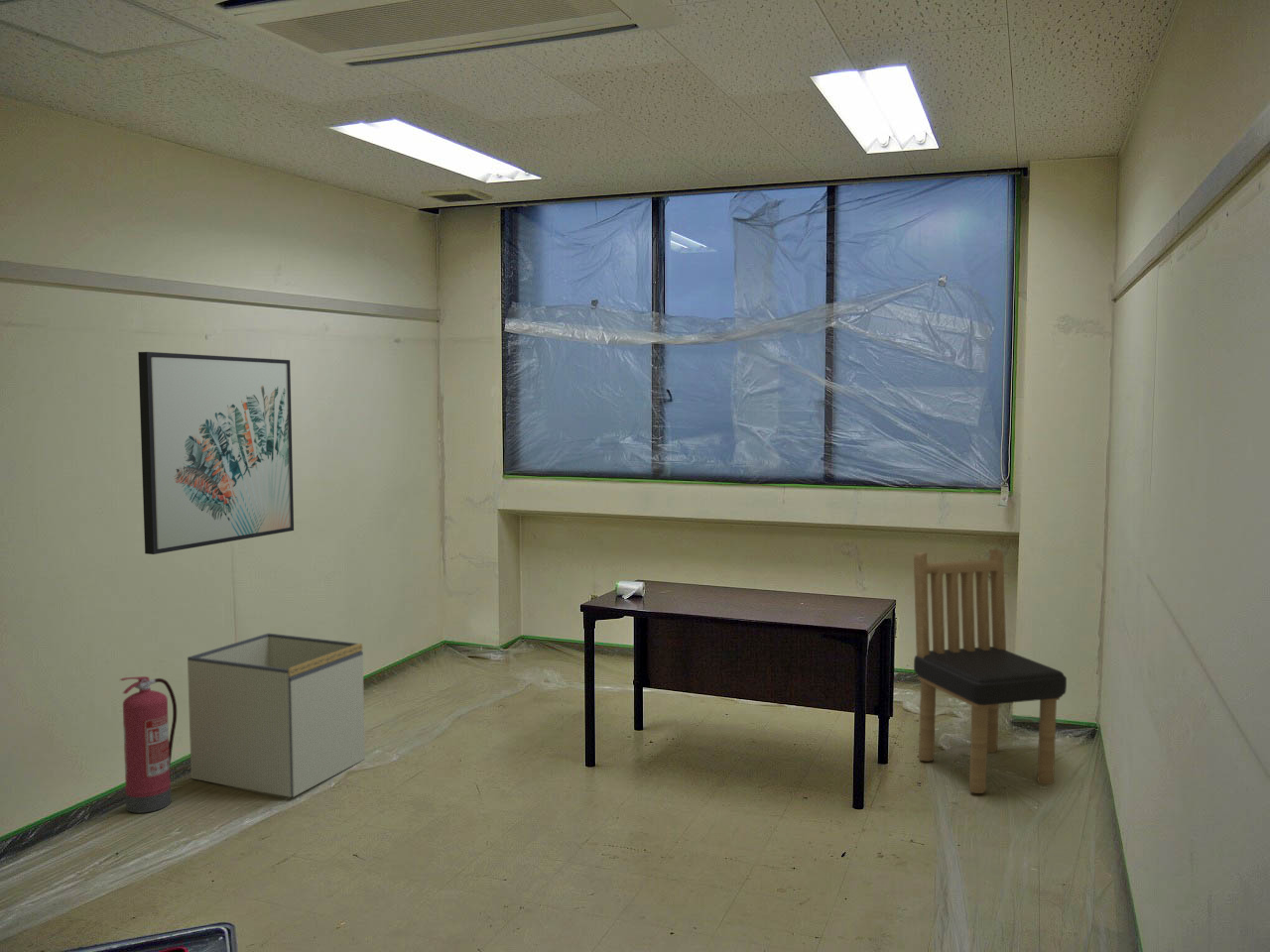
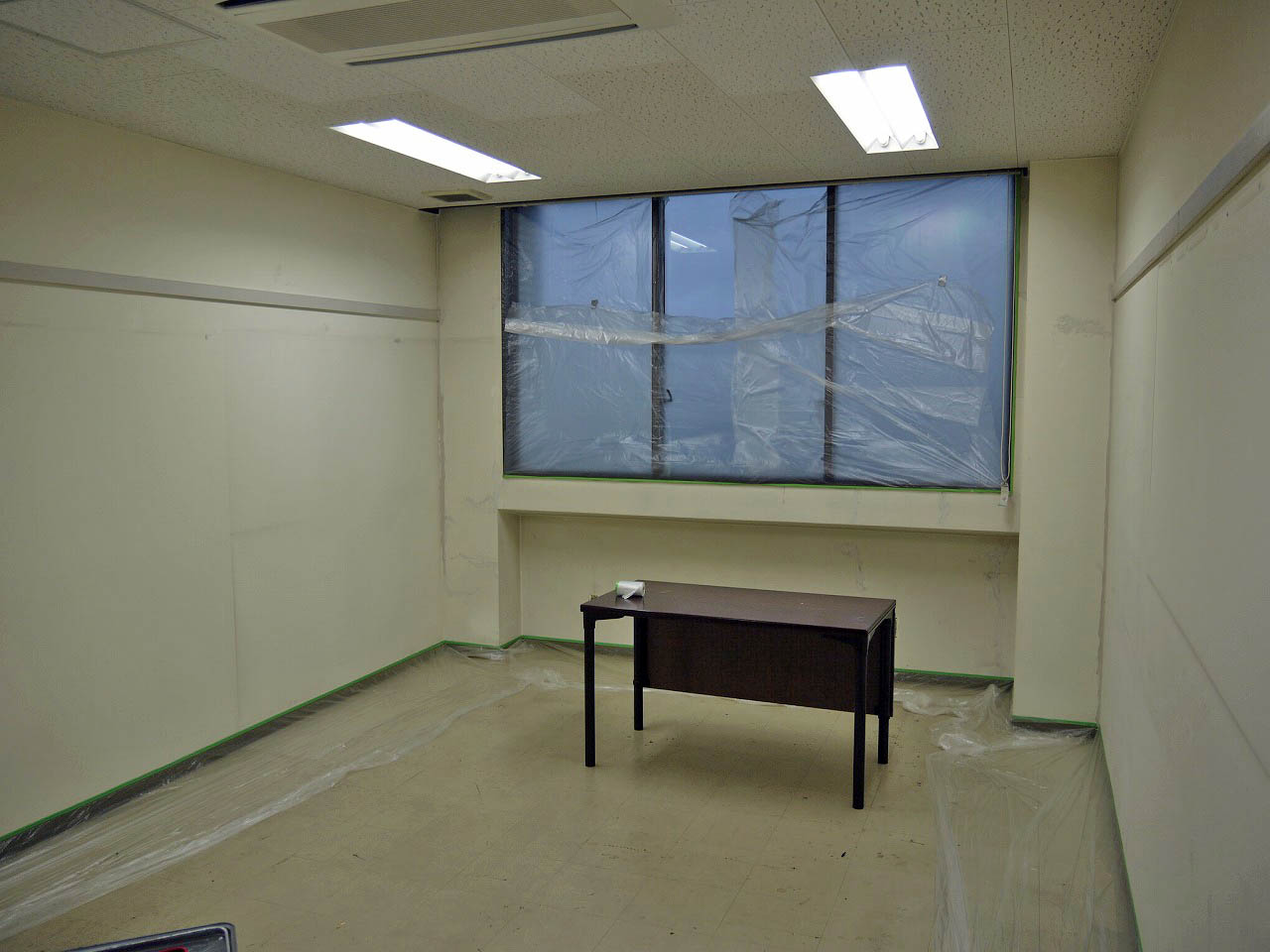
- dining chair (985, 664)
- fire extinguisher (151, 737)
- storage bin (279, 708)
- wall art (222, 449)
